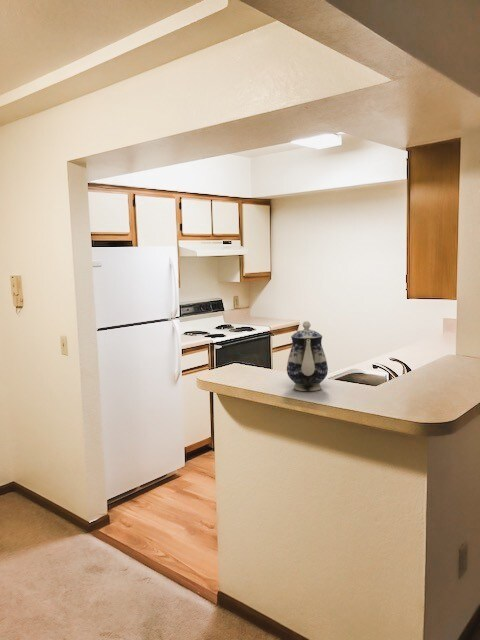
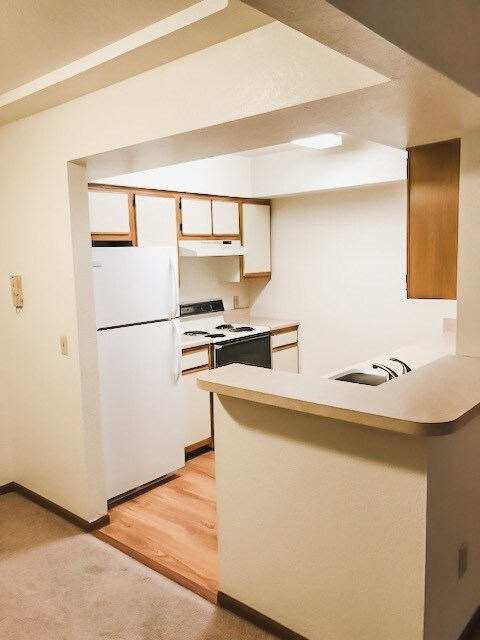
- teapot (307, 354)
